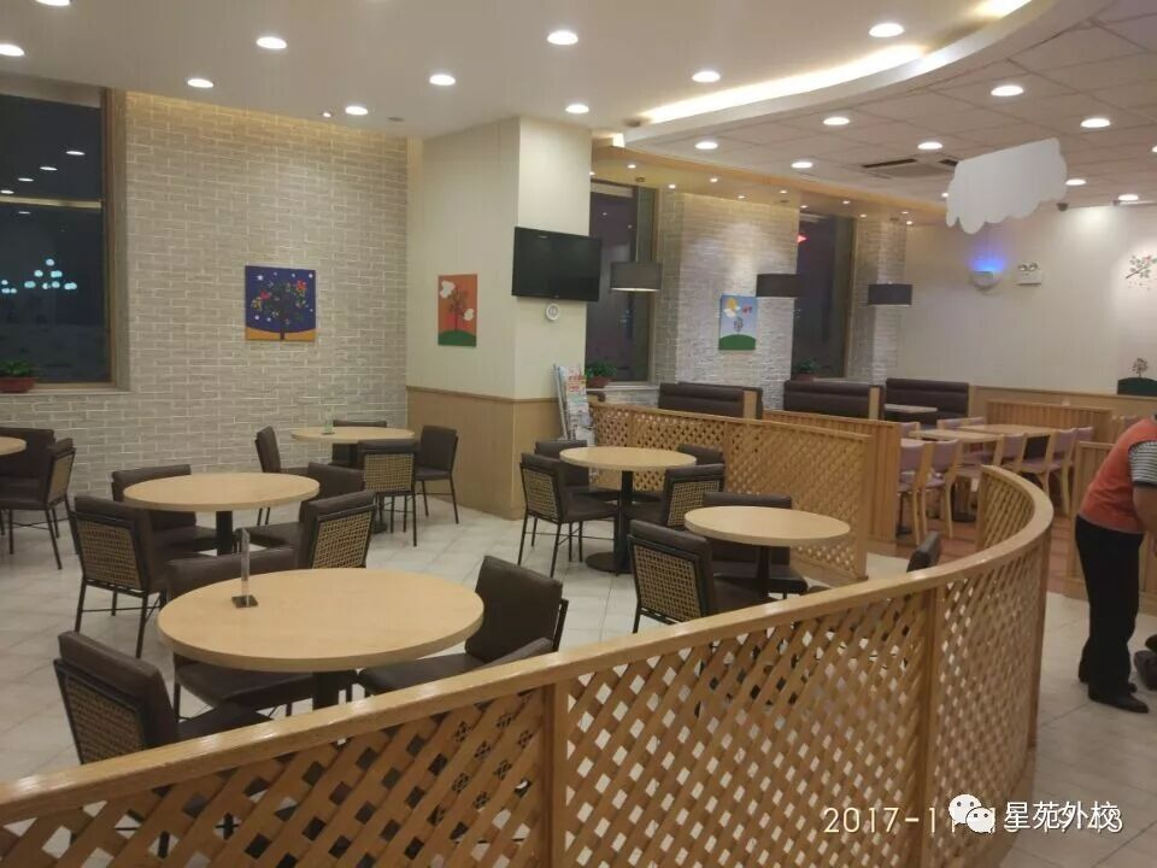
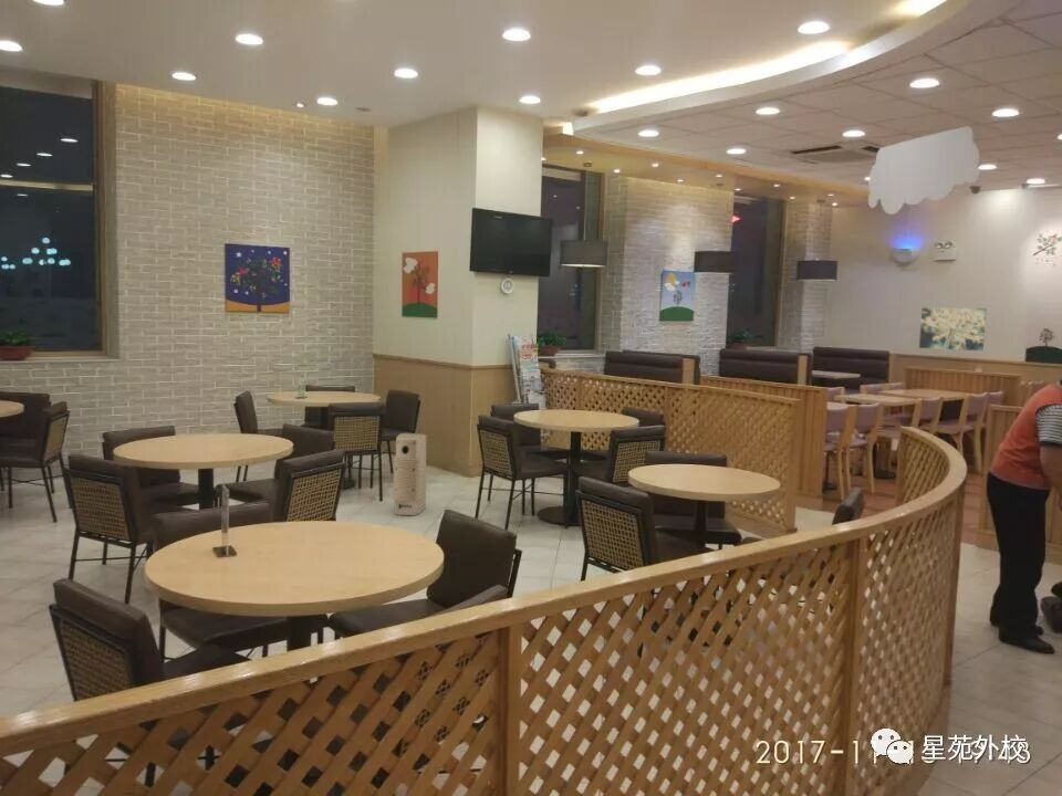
+ air purifier (409, 473)
+ wall art (951, 328)
